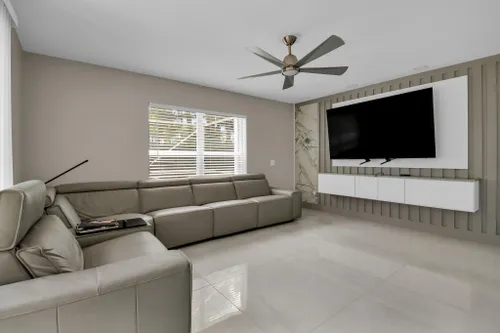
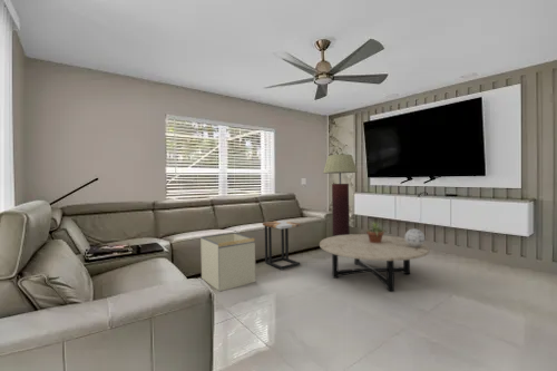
+ floor lamp (340, 203)
+ storage bin (227, 258)
+ potted plant (374, 231)
+ decorative sphere (414, 237)
+ coffee table (371, 260)
+ side table (282, 243)
